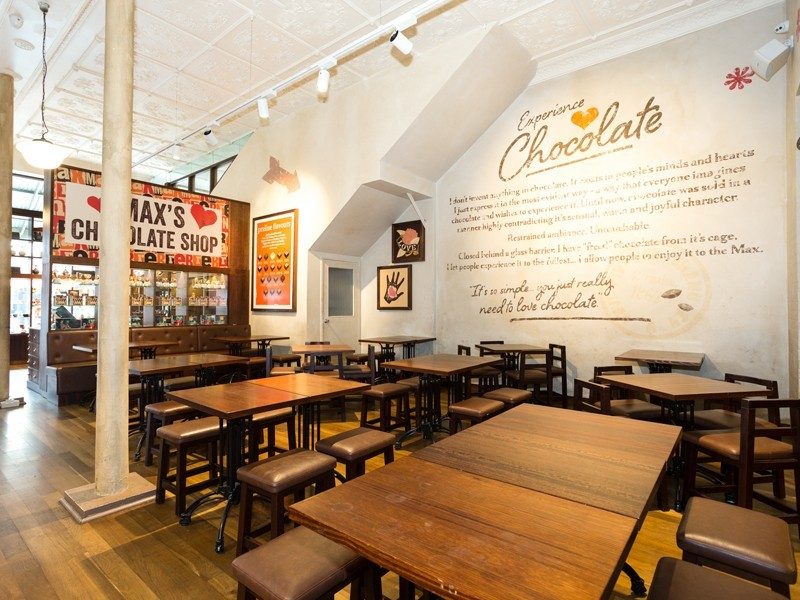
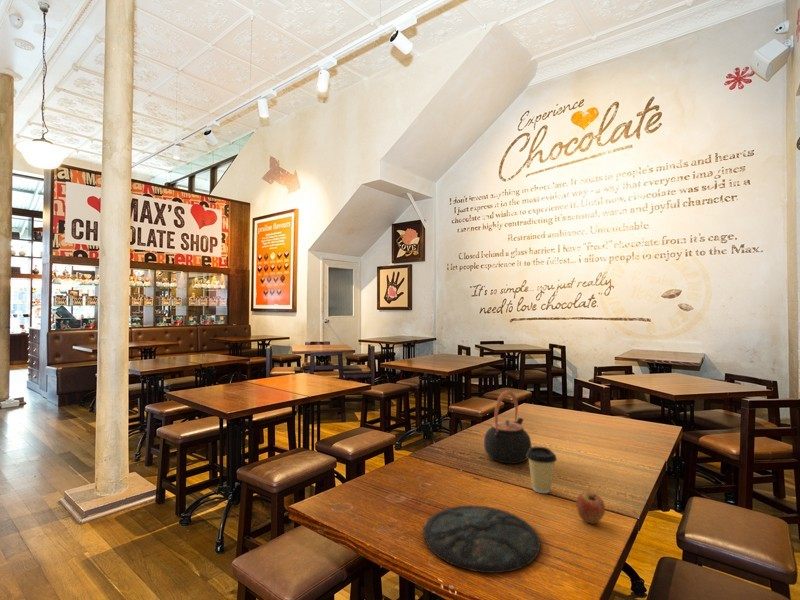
+ fruit (590, 506)
+ plate (480, 528)
+ coffee cup (541, 470)
+ teapot (509, 422)
